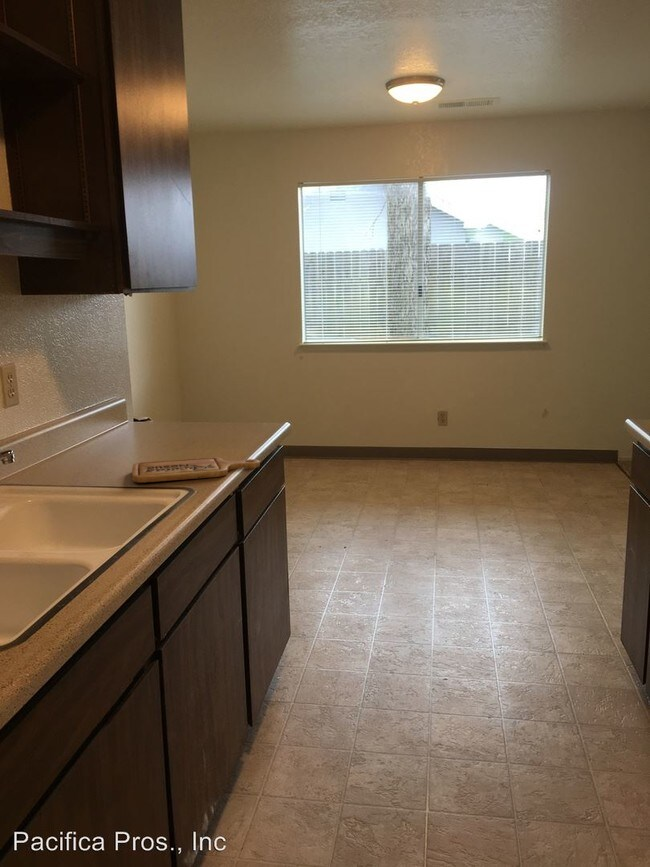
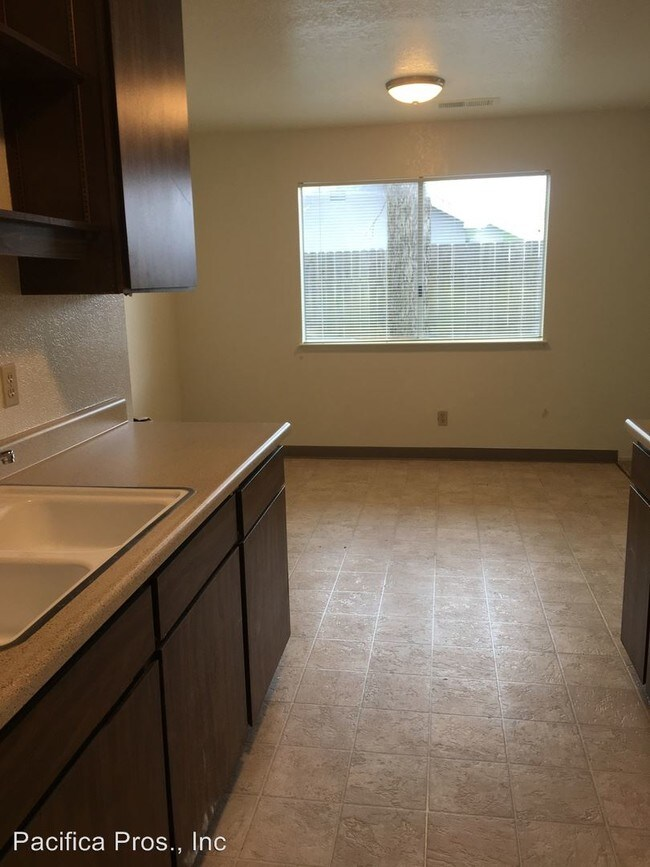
- cutting board (197, 467)
